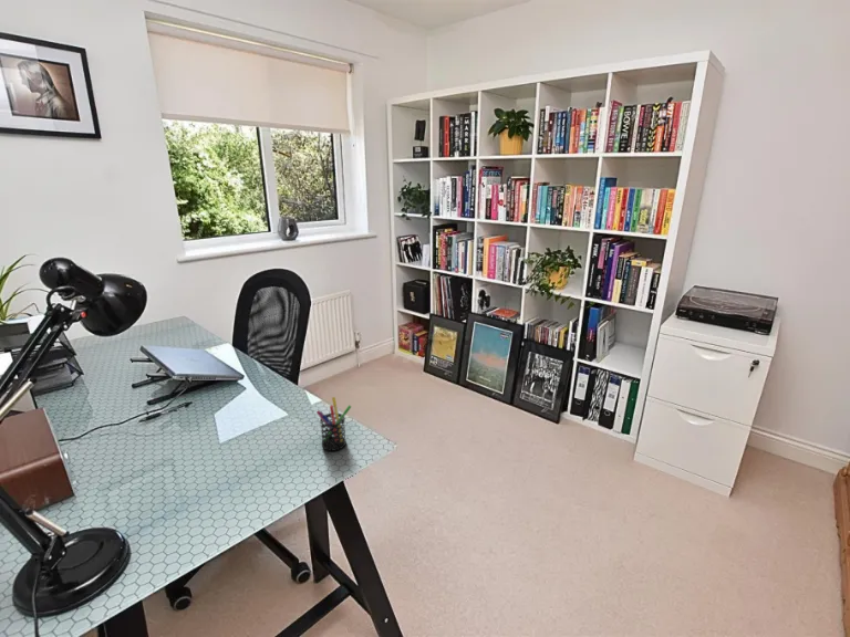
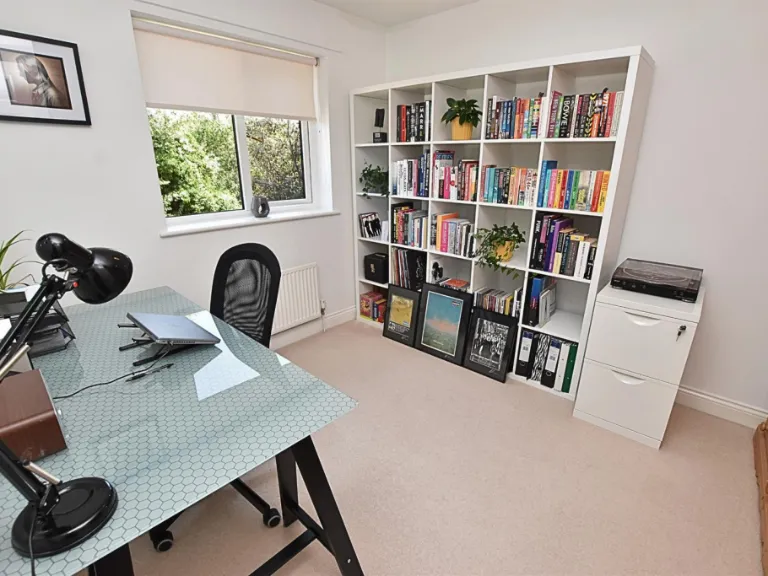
- pen holder (335, 422)
